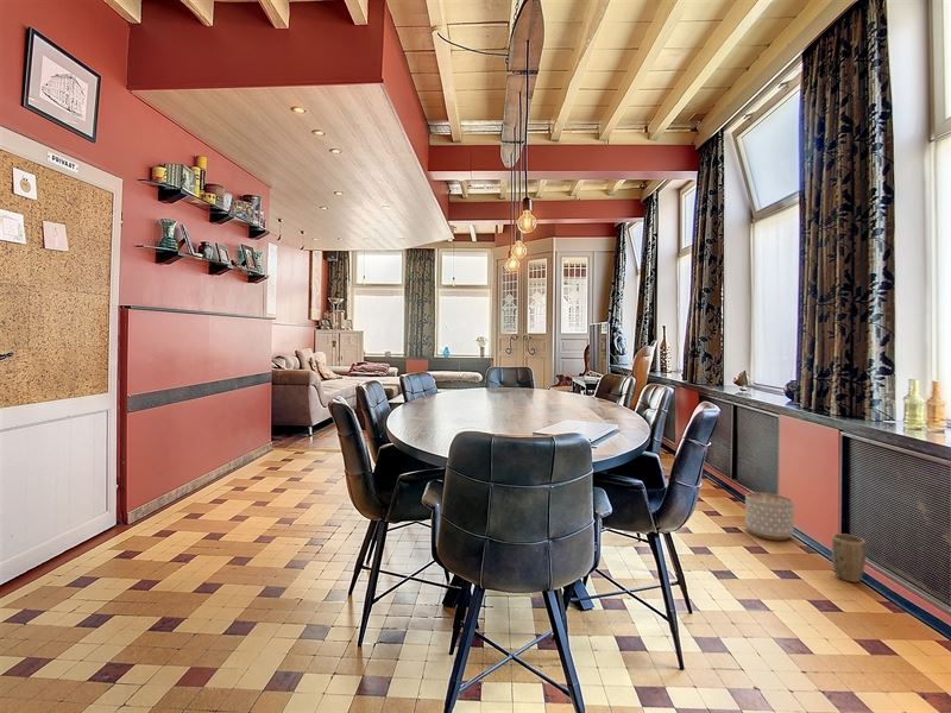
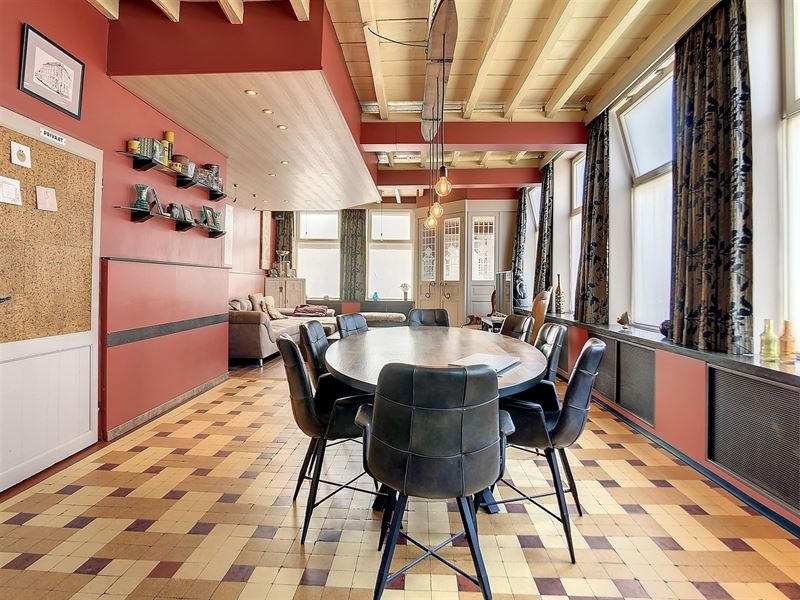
- plant pot (848, 557)
- planter (768, 516)
